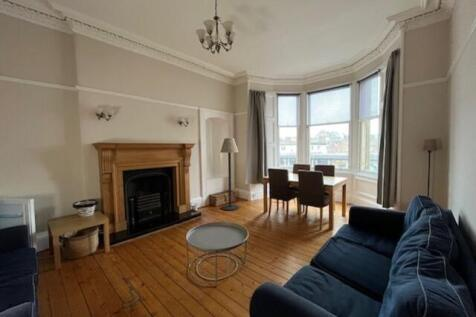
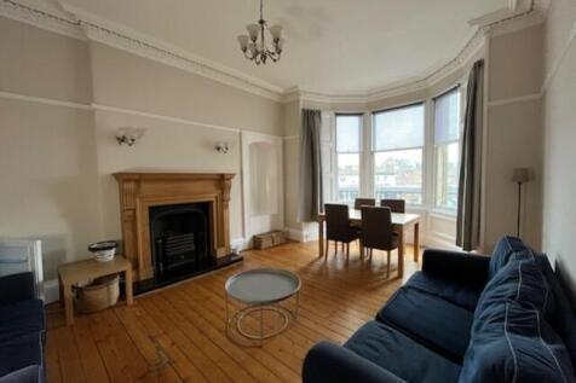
- floor lamp (229, 173)
